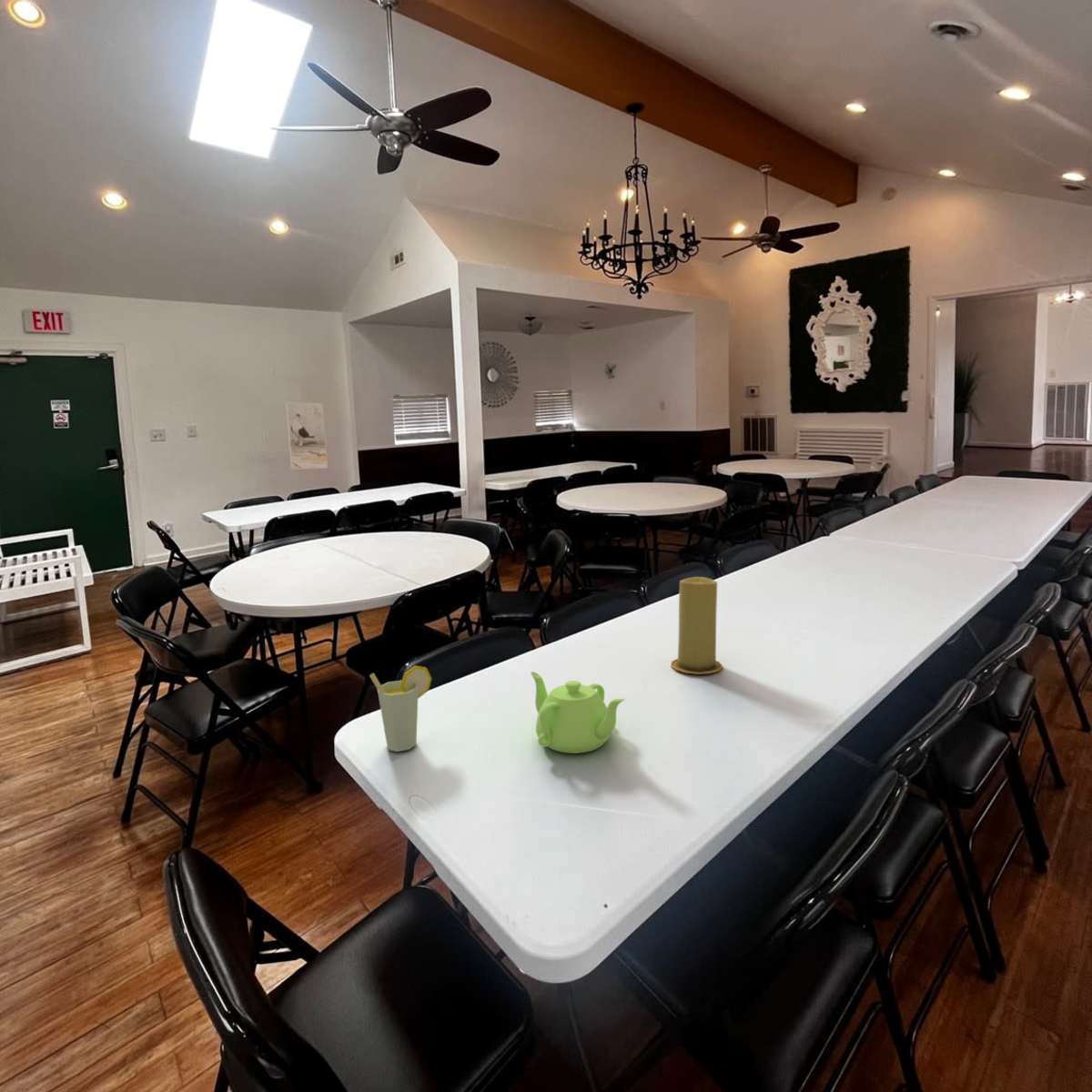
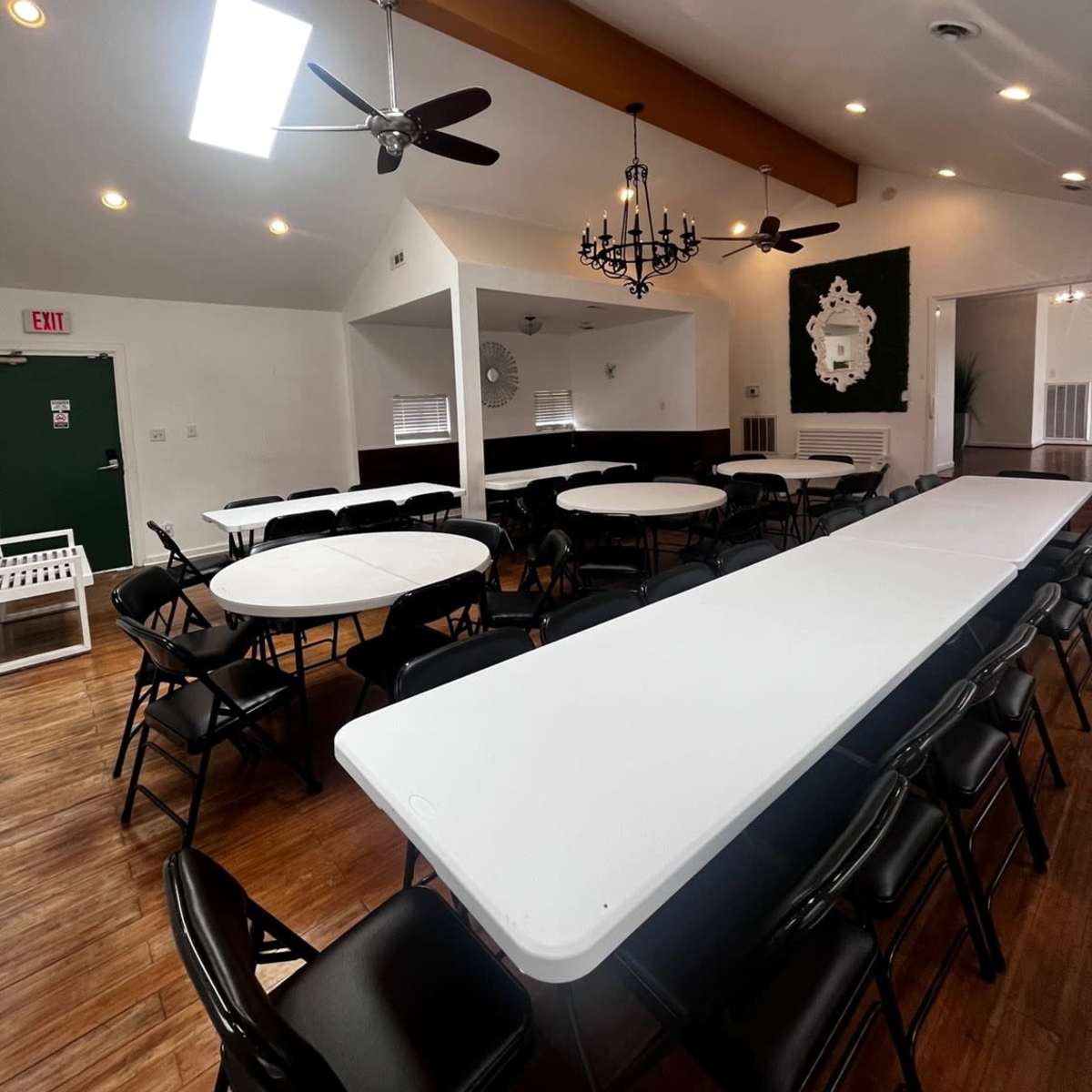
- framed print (307, 436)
- teapot (574, 711)
- cup (403, 704)
- candle (696, 622)
